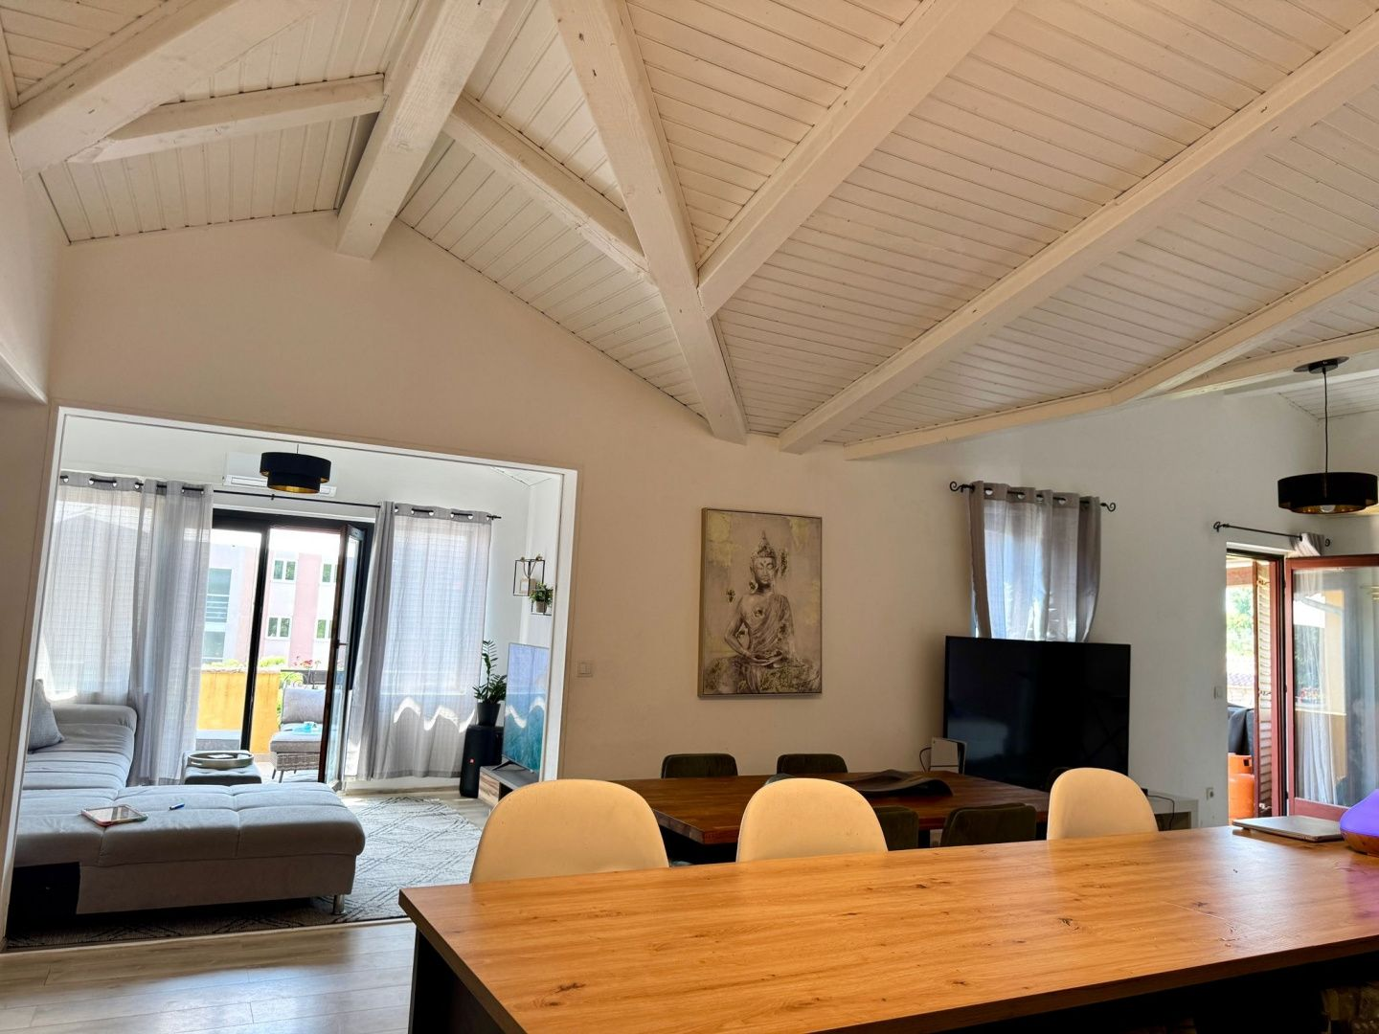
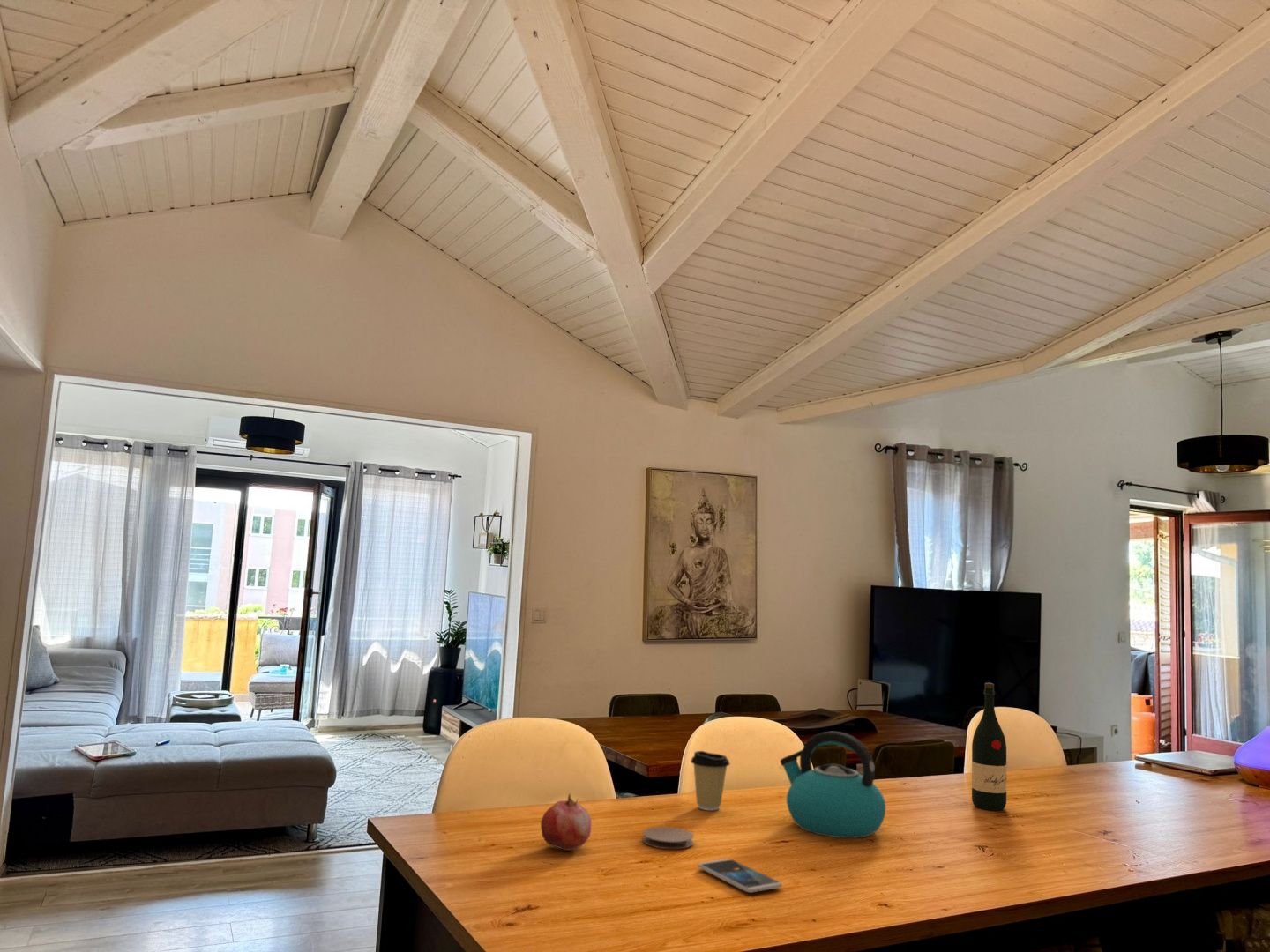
+ kettle (829, 777)
+ fruit (566, 819)
+ coaster (668, 837)
+ smartphone (738, 875)
+ wine bottle (989, 744)
+ coffee cup (709, 780)
